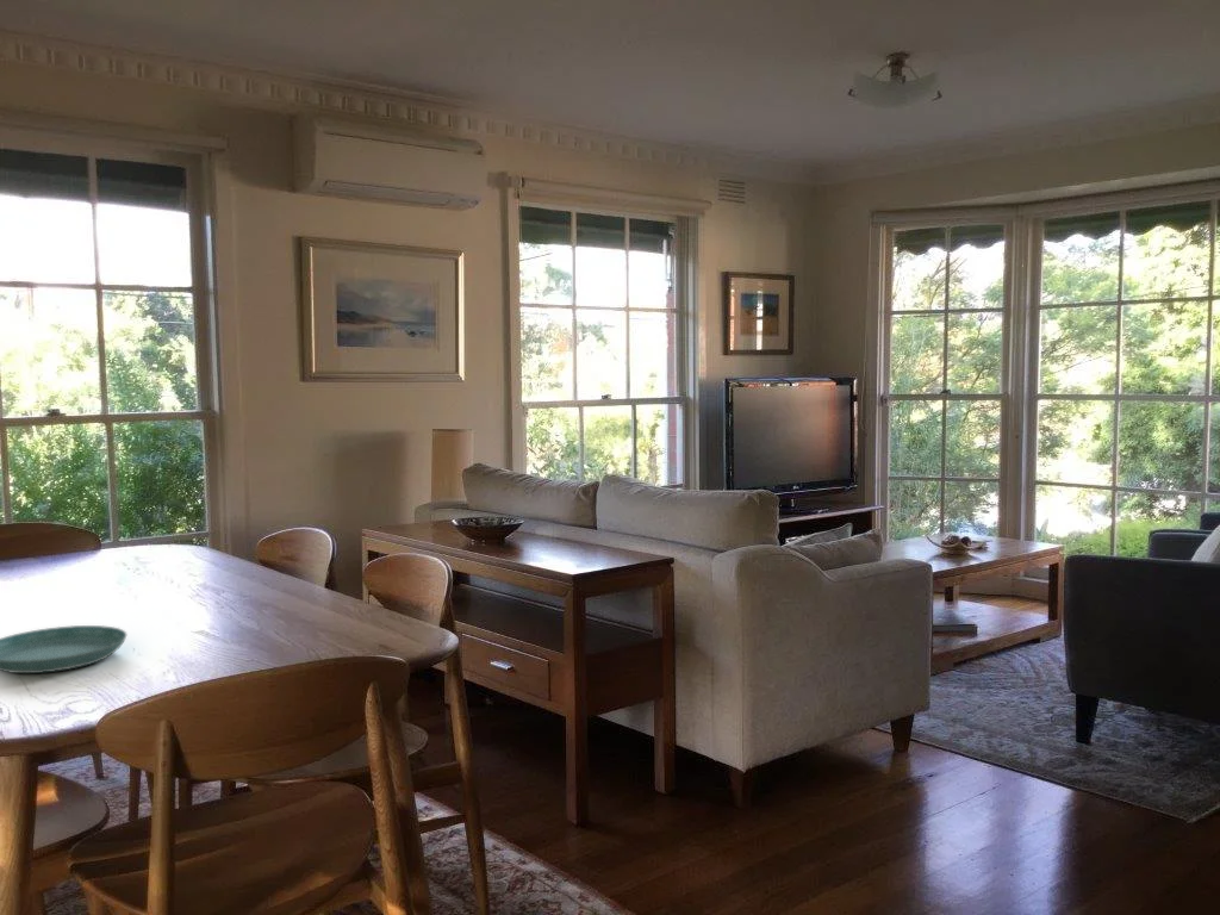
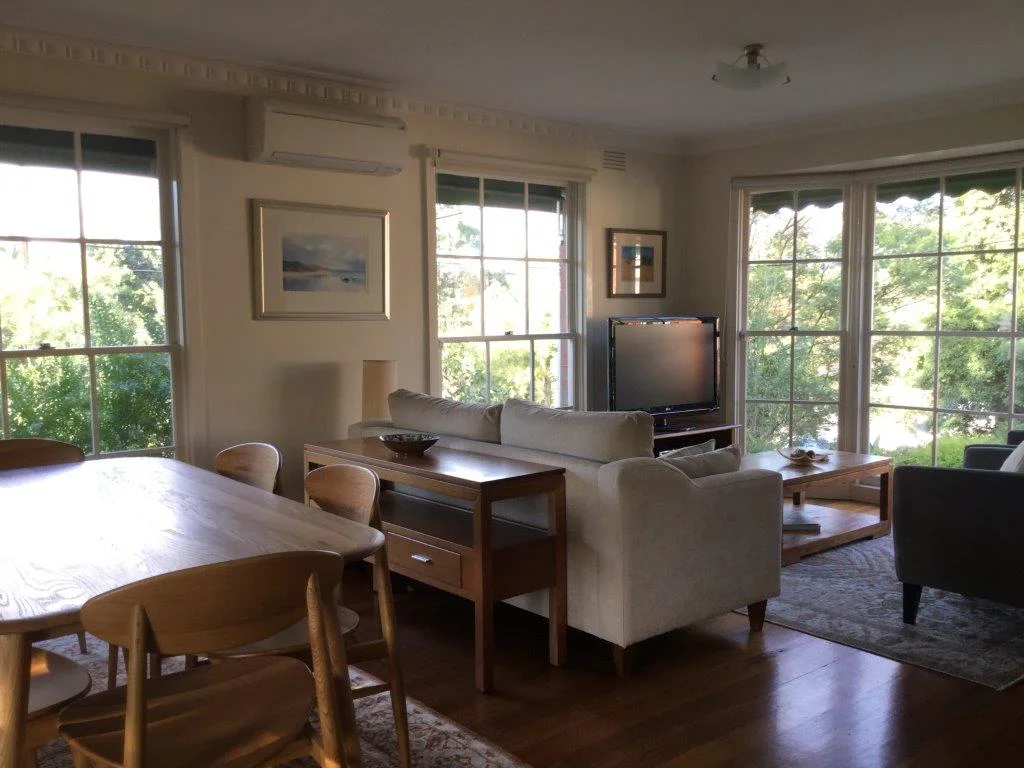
- saucer (55, 649)
